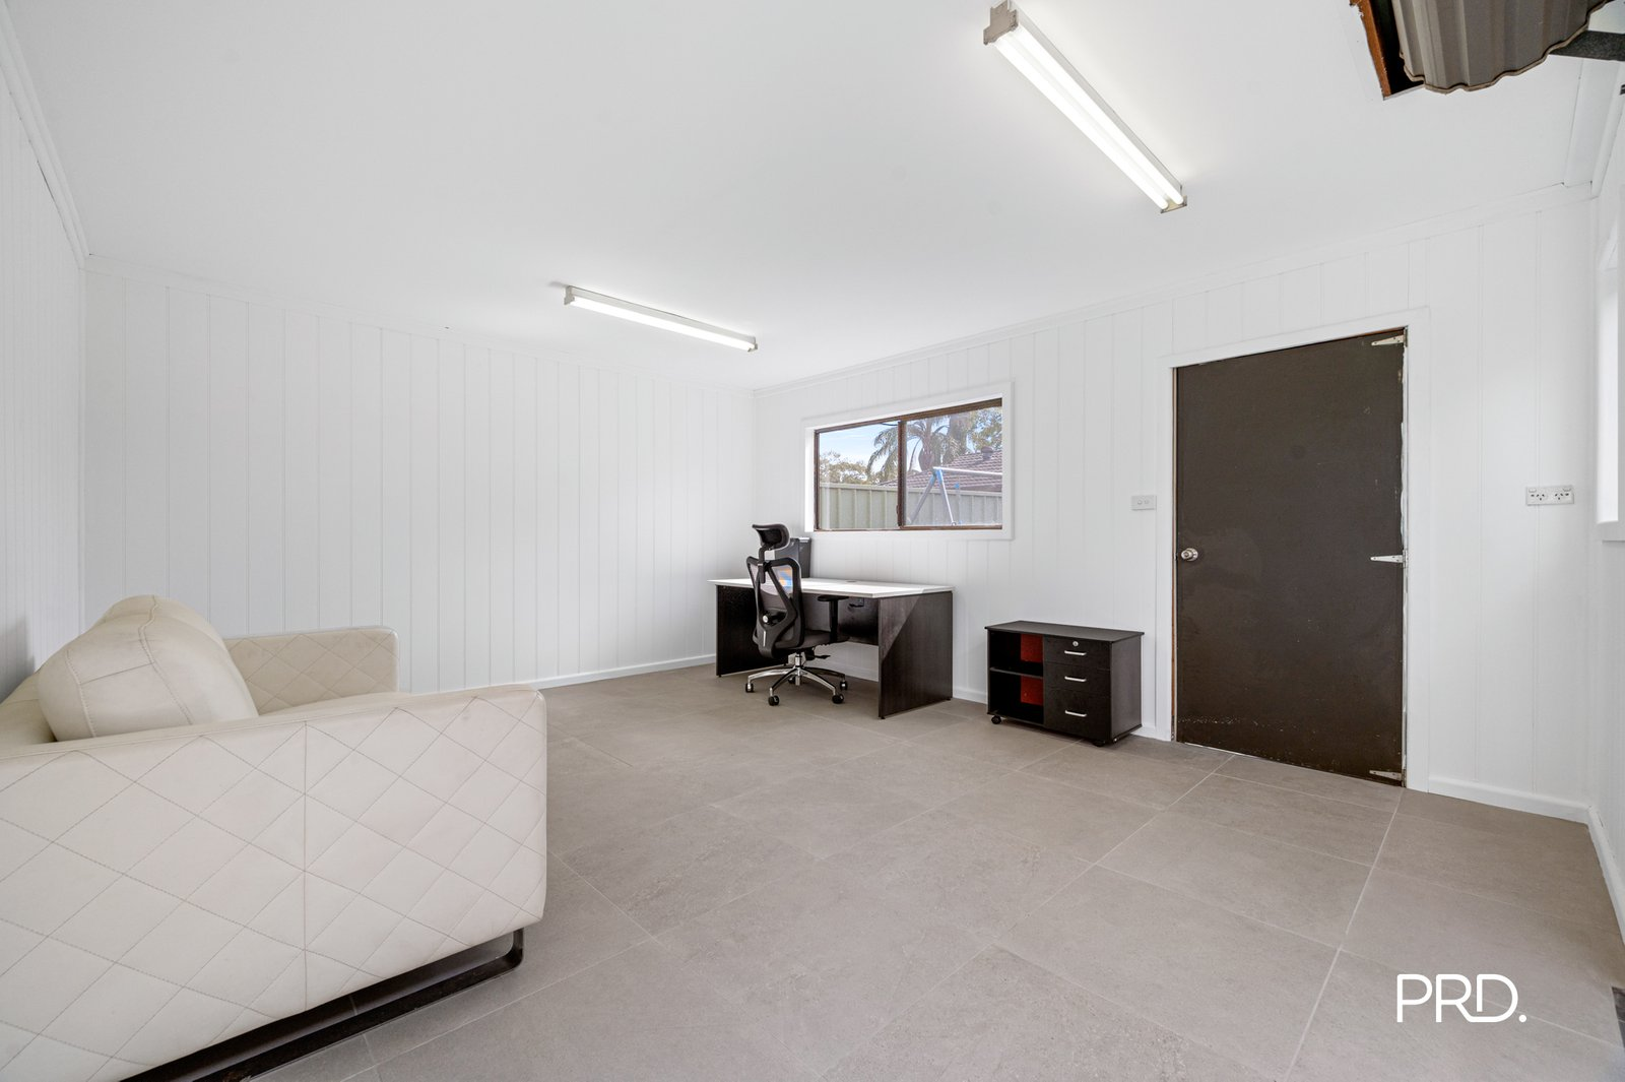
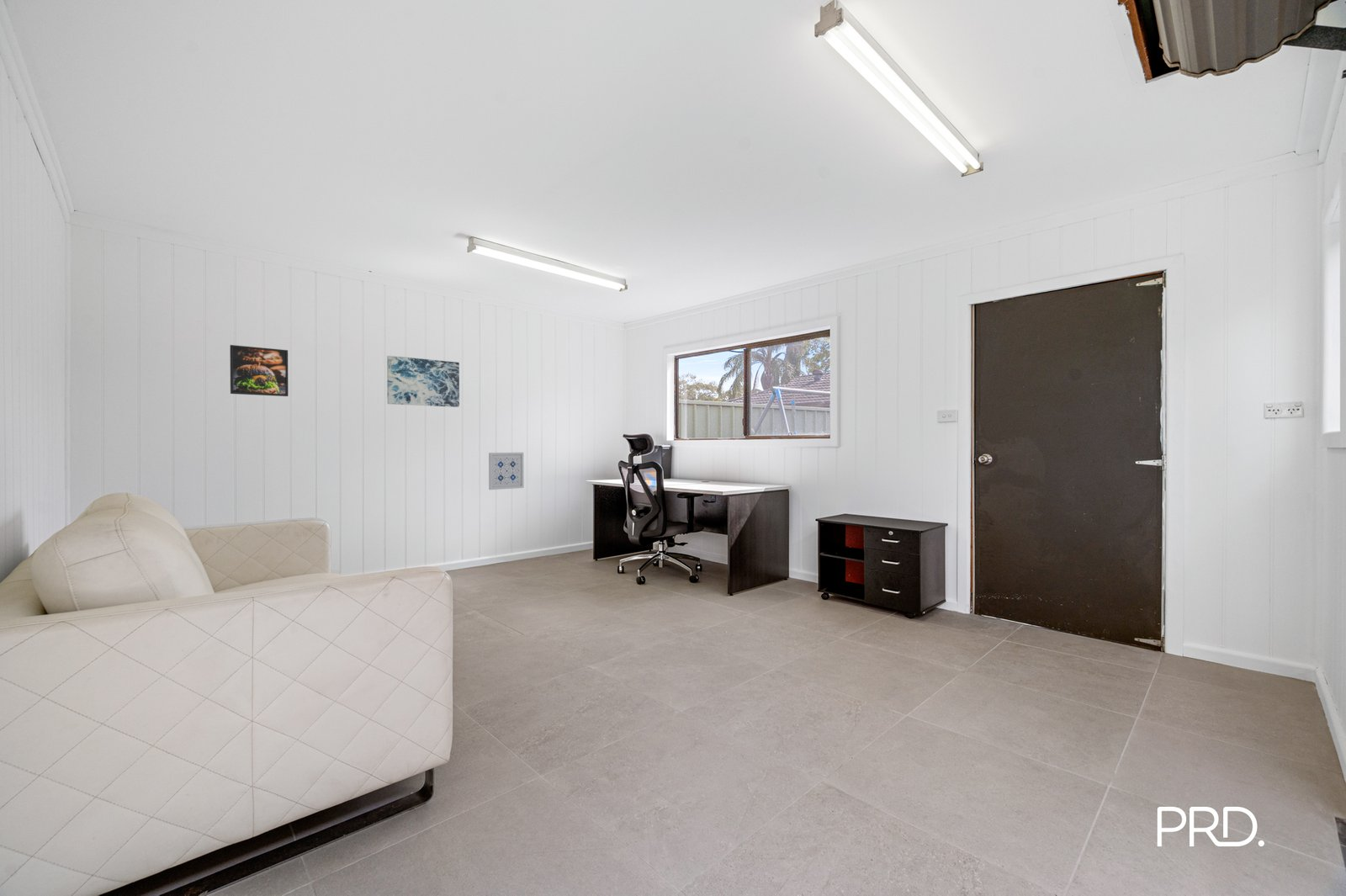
+ wall art (506, 470)
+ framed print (259, 371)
+ wall art (424, 382)
